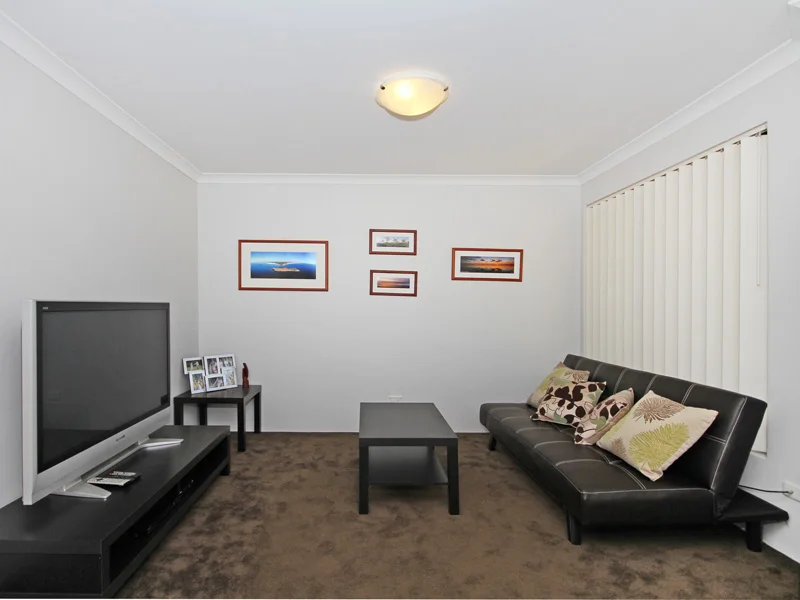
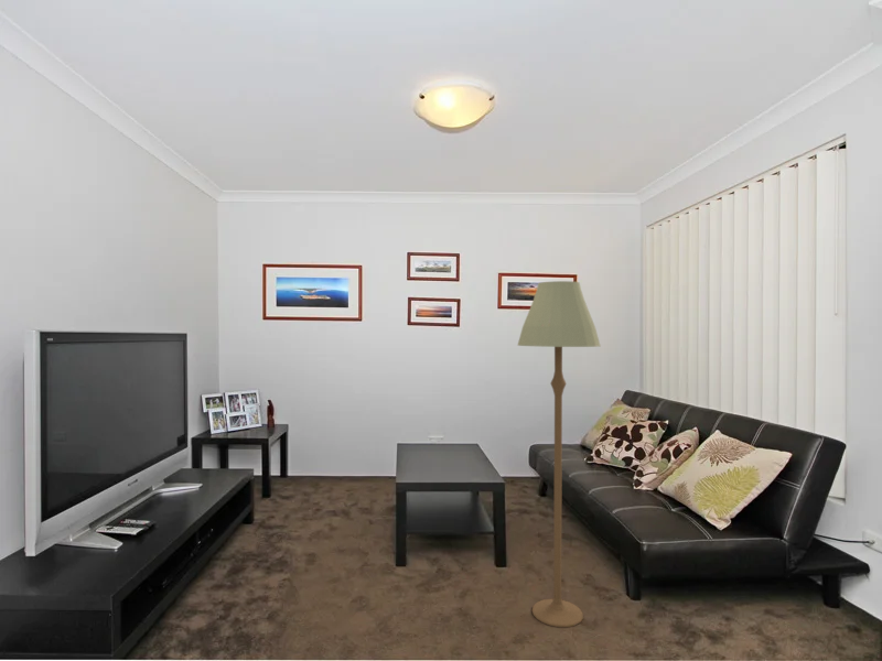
+ floor lamp (558, 447)
